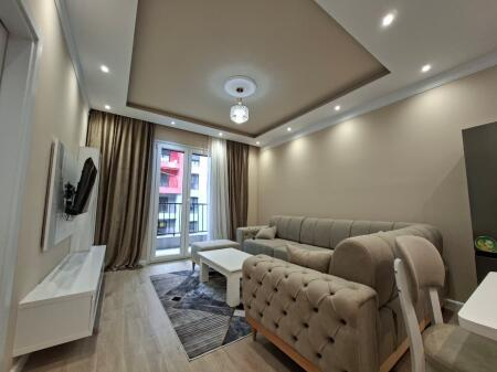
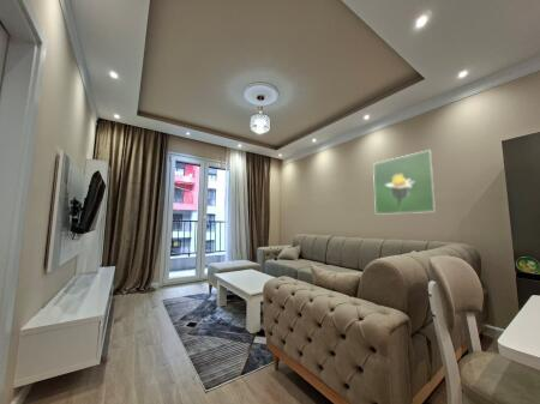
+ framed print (401, 185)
